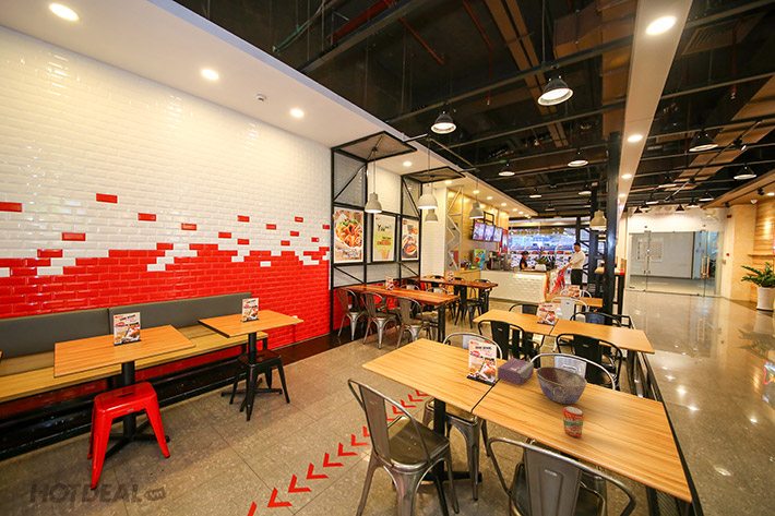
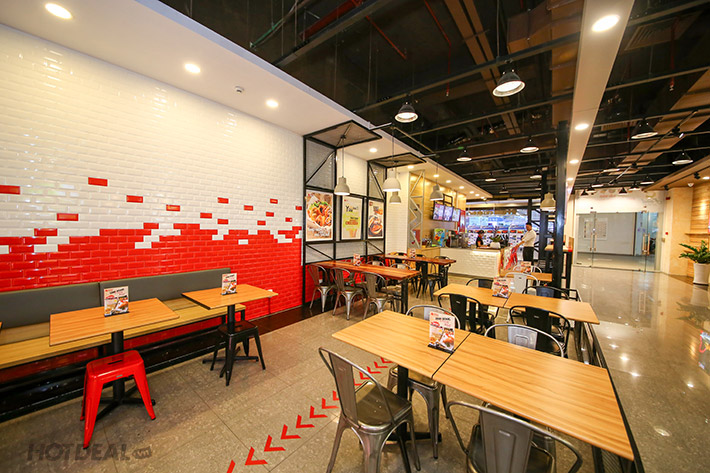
- tissue box (515, 370)
- beverage can (573, 421)
- bowl (559, 387)
